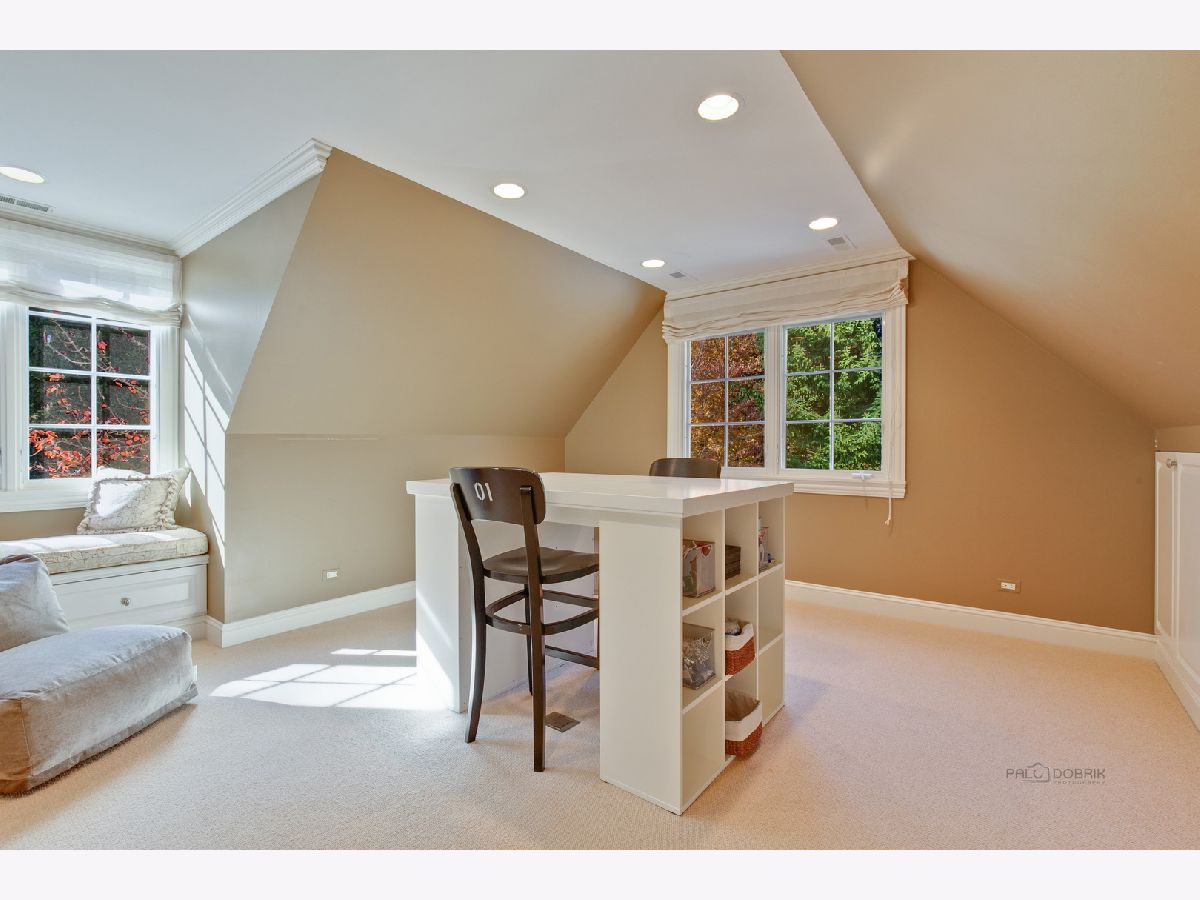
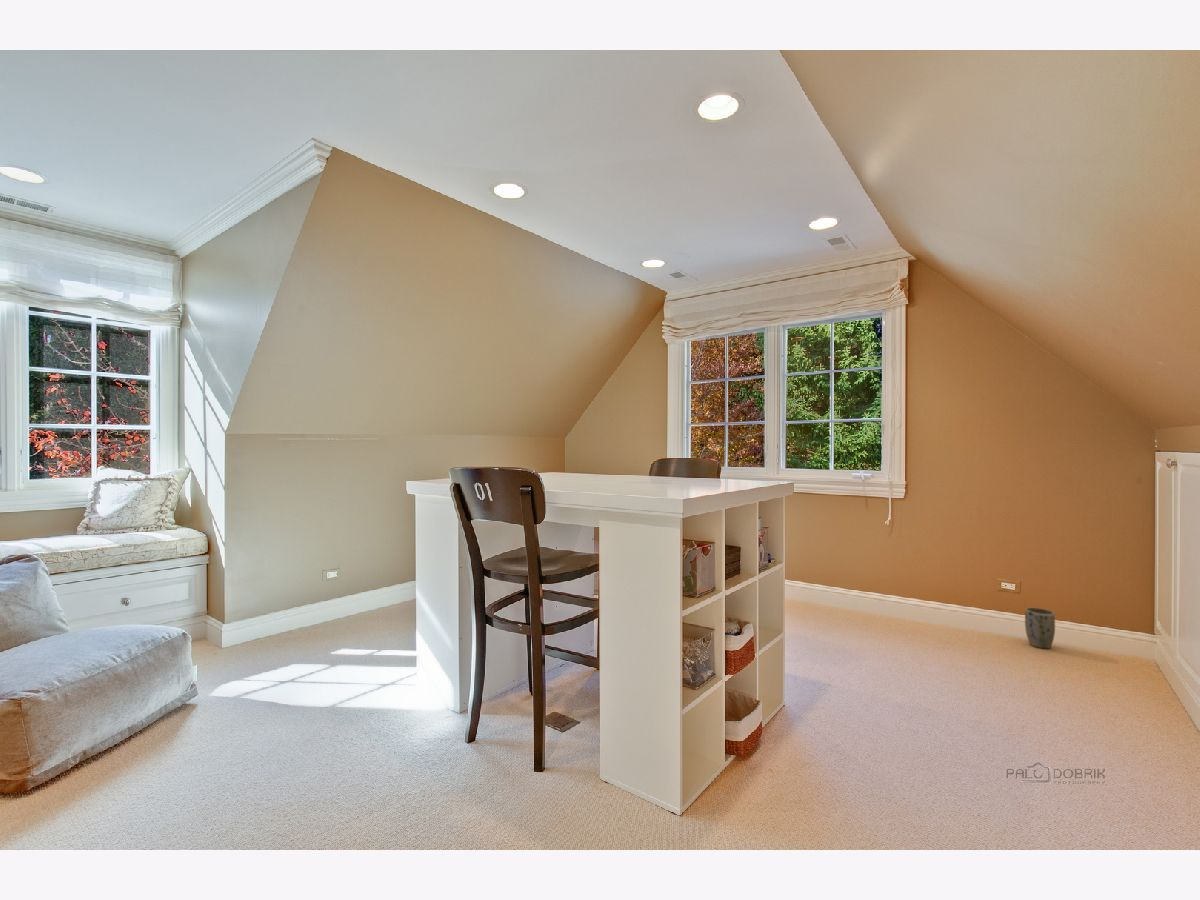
+ plant pot (1039, 628)
